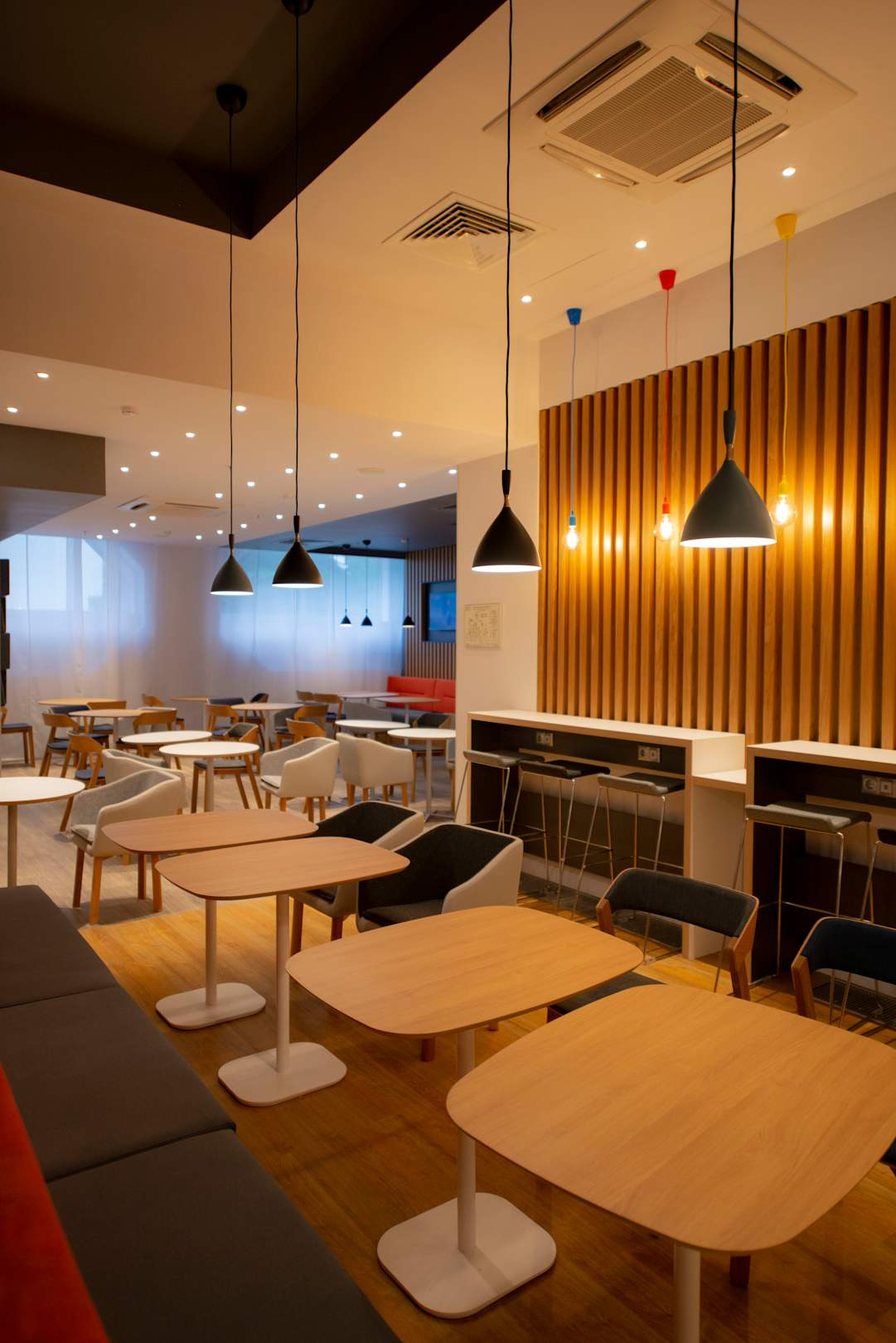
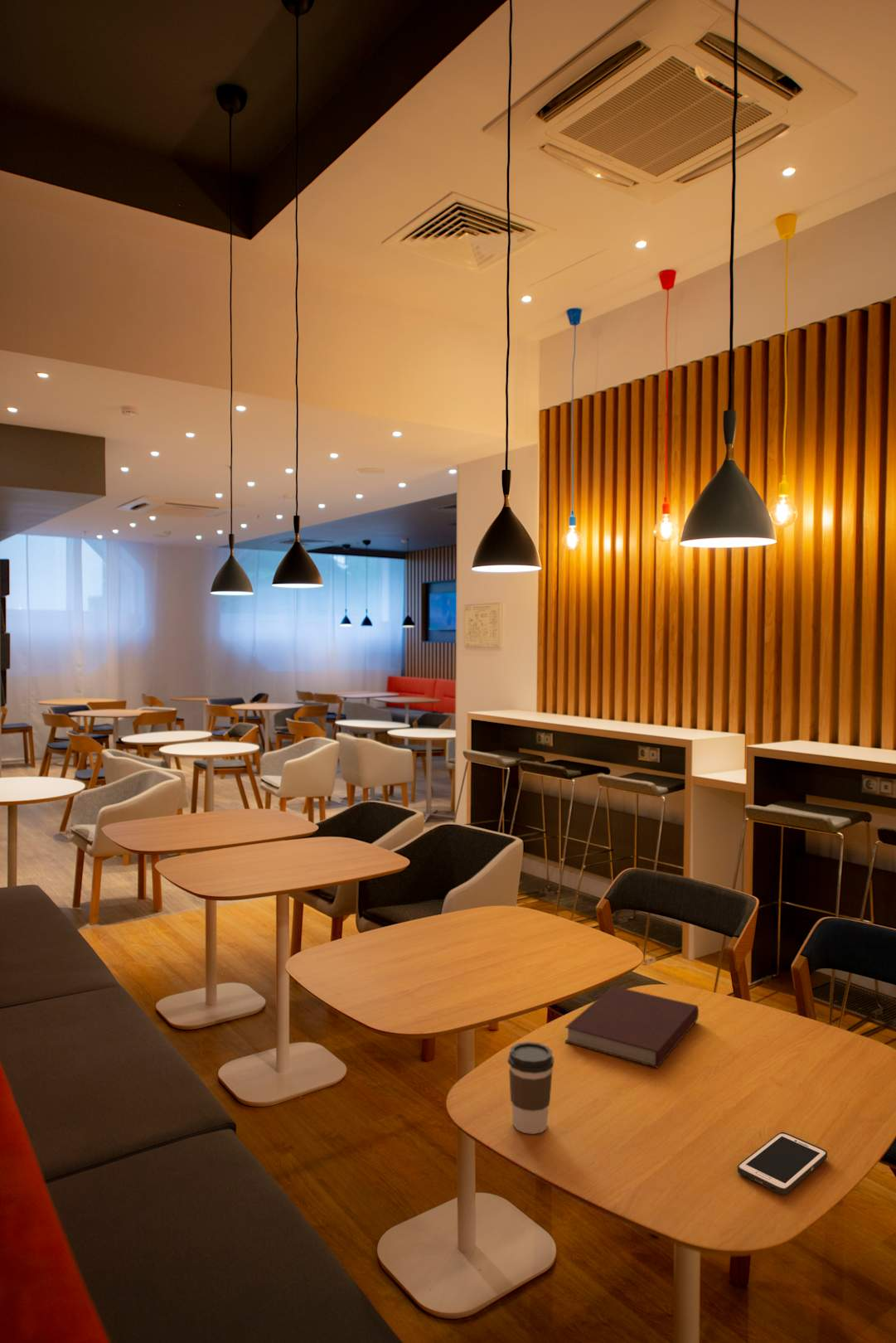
+ coffee cup (530, 1088)
+ notebook (633, 1023)
+ cell phone (782, 1161)
